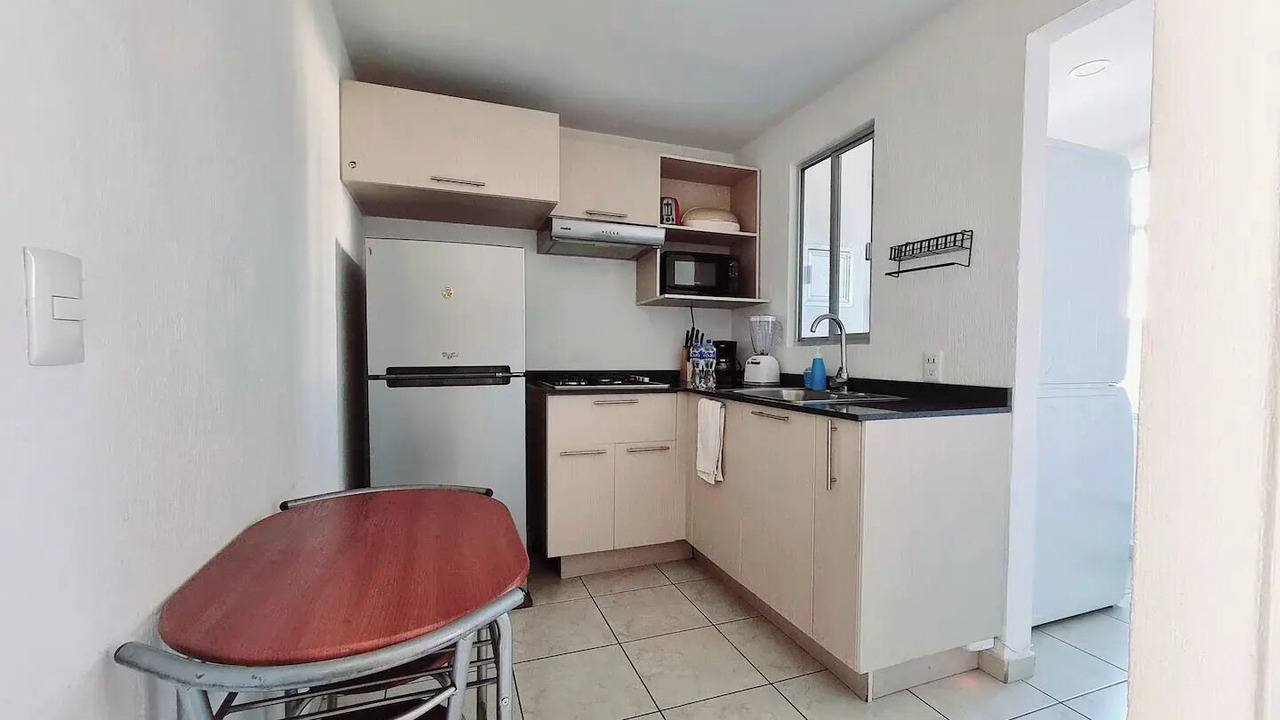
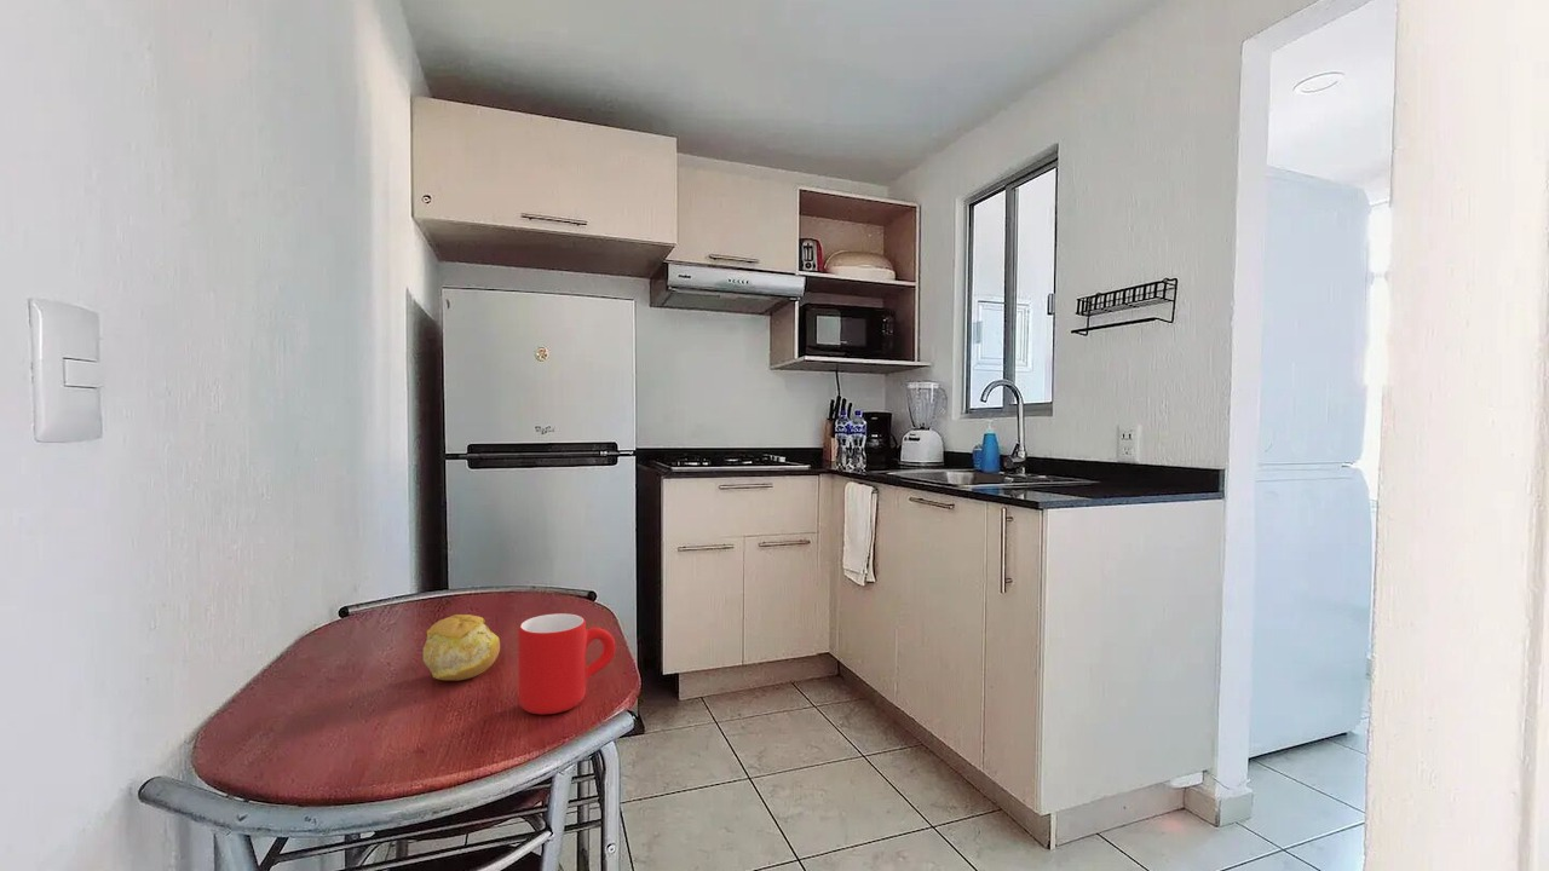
+ mug (569, 659)
+ fruit (462, 645)
